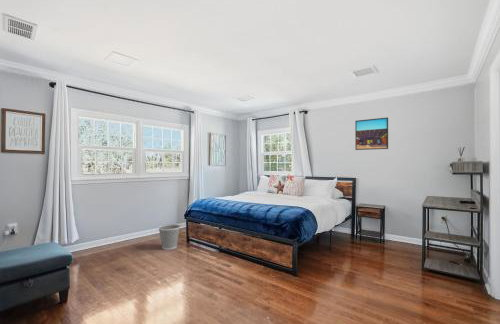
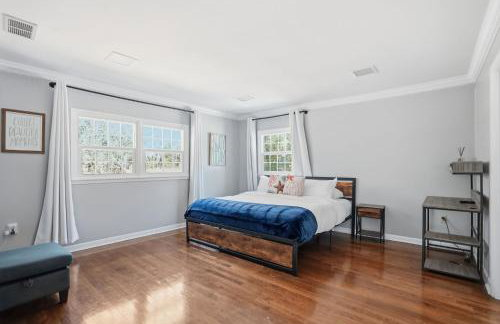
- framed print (371, 134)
- wastebasket (169, 237)
